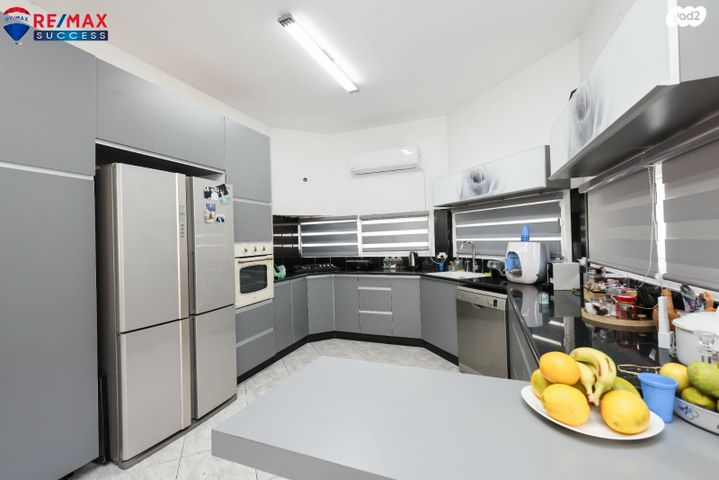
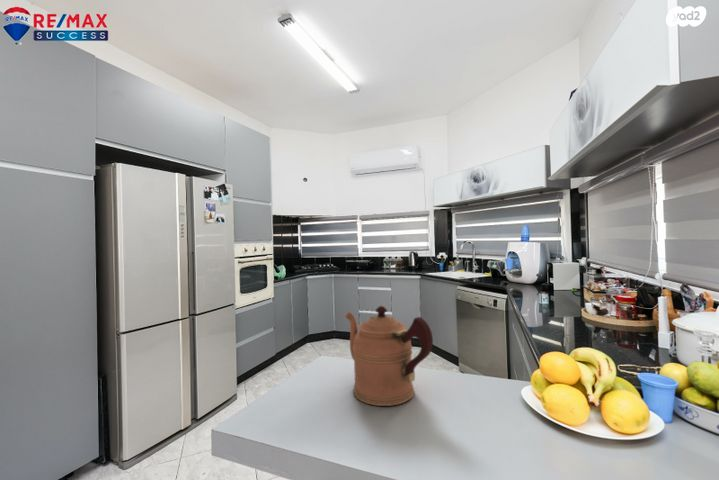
+ coffeepot (383, 348)
